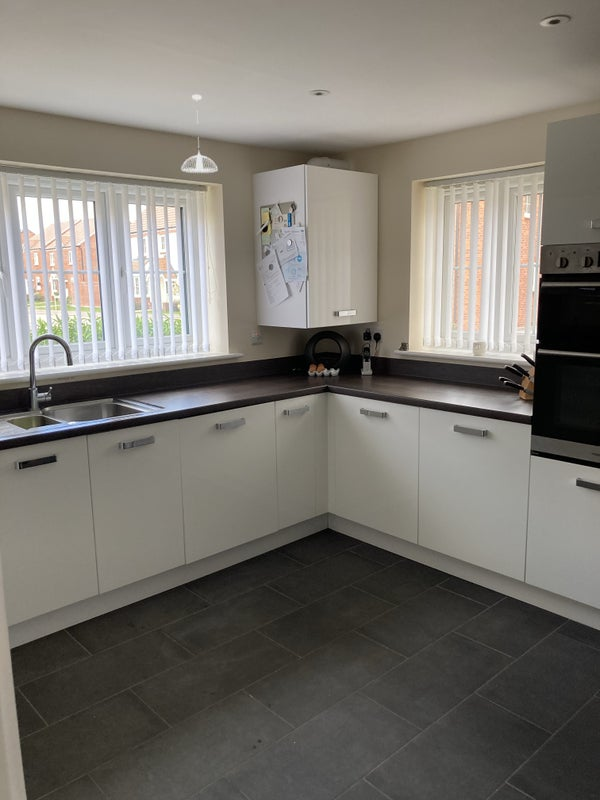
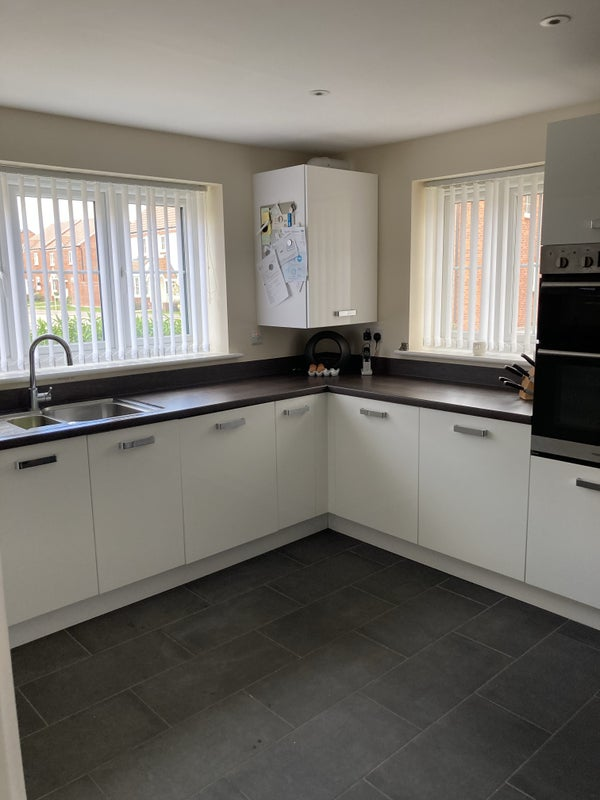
- pendant light (198, 139)
